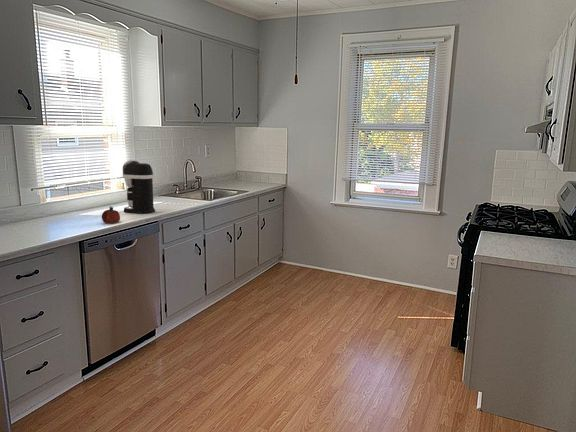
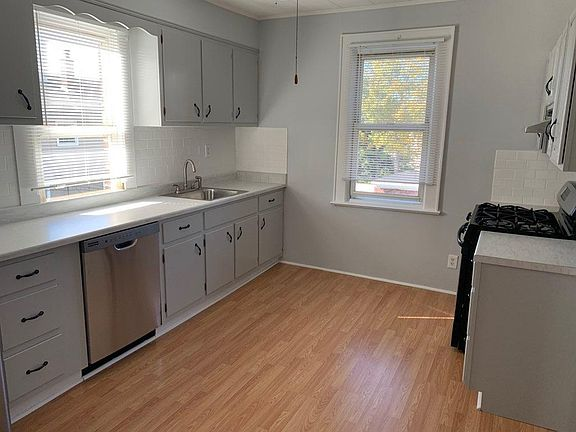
- fruit (111, 214)
- coffee maker (138, 186)
